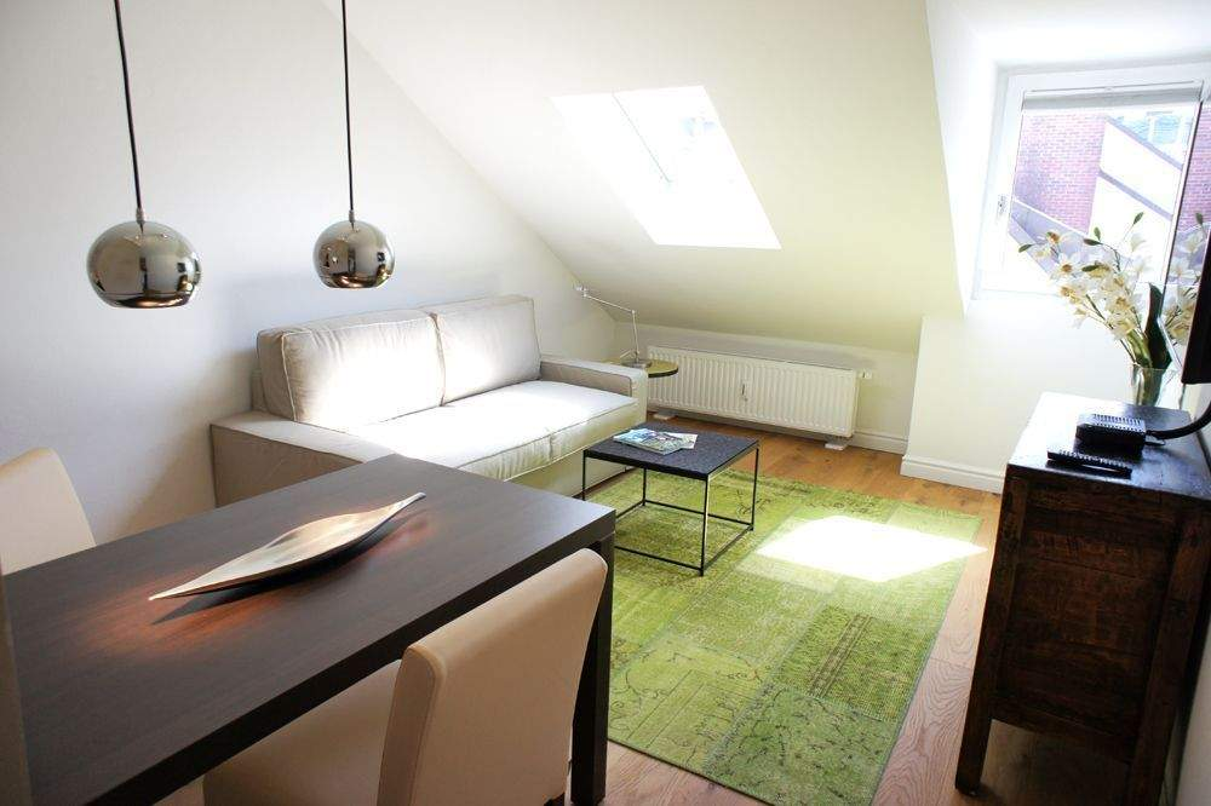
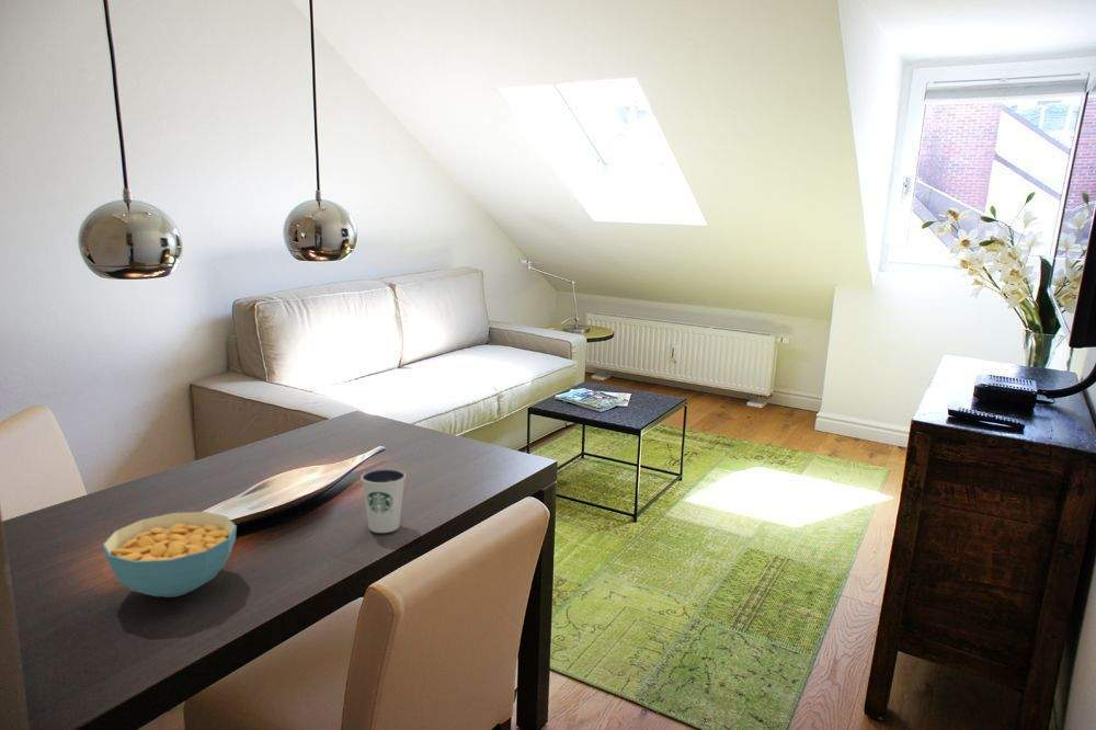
+ cereal bowl (173, 561)
+ dixie cup (384, 501)
